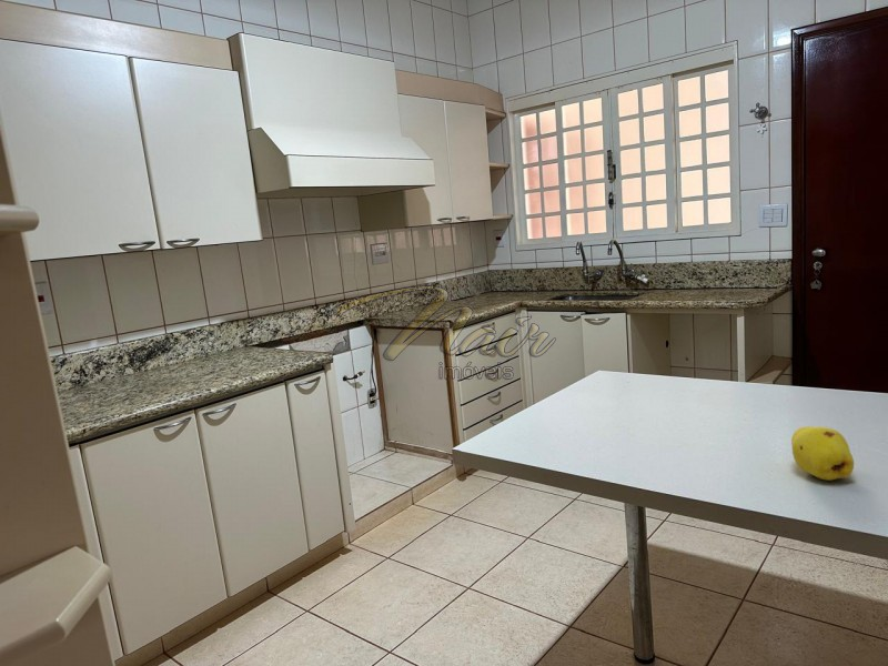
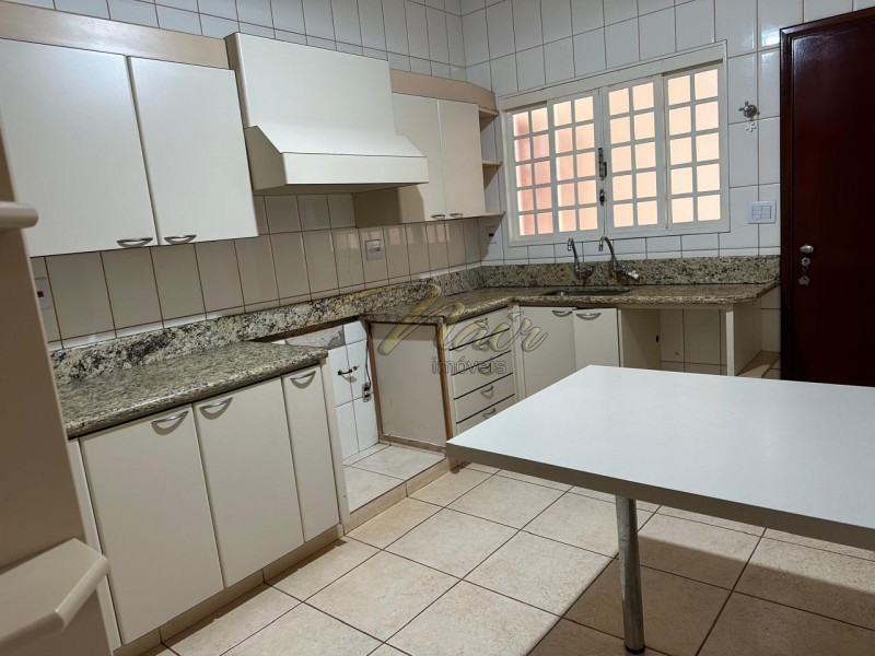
- fruit (819, 450)
